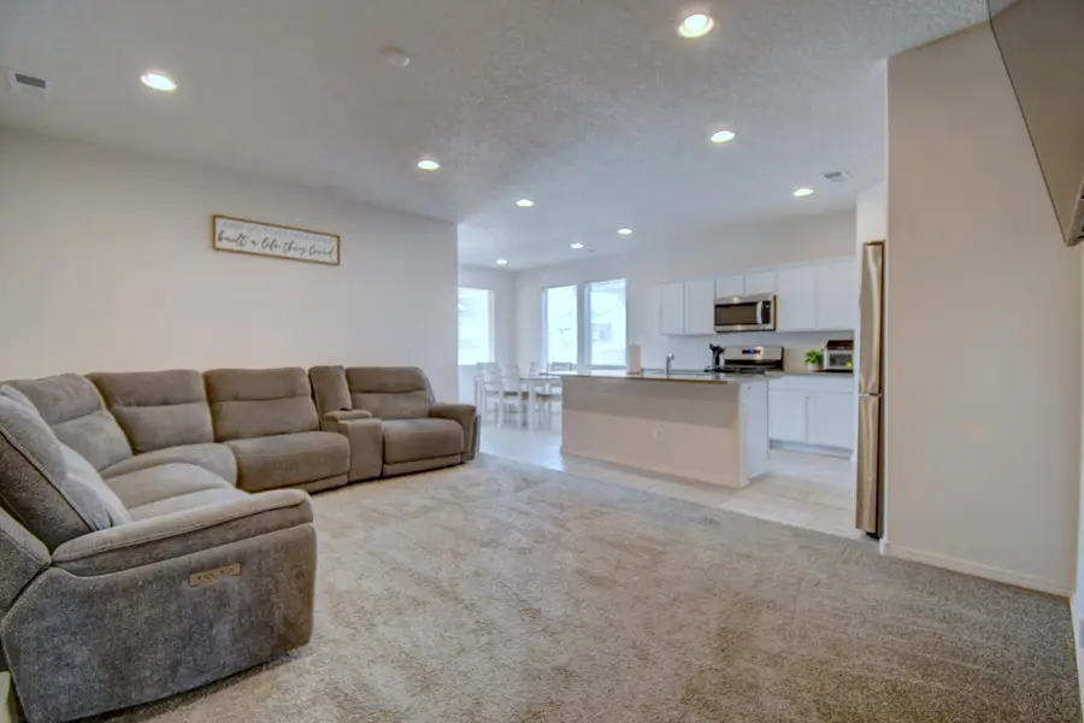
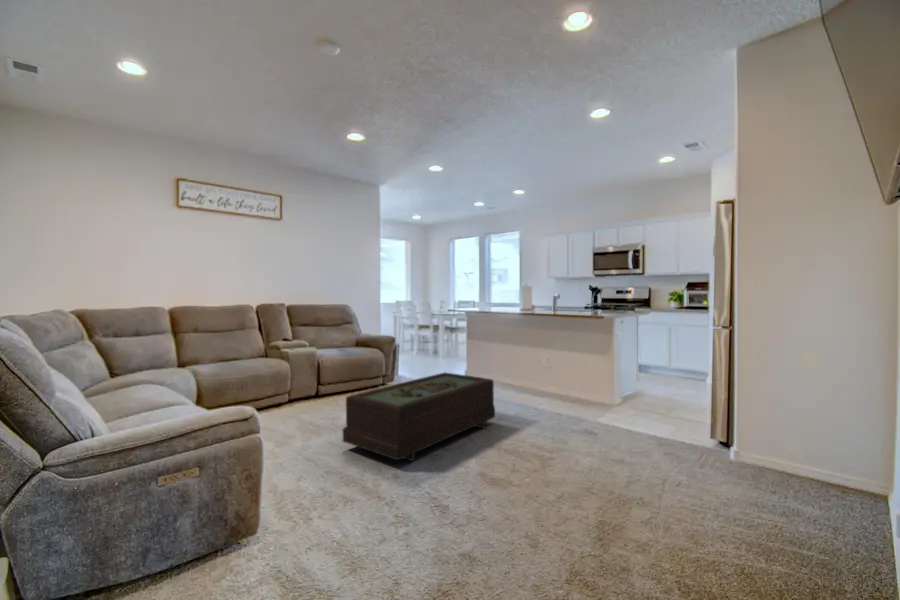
+ coffee table (425, 410)
